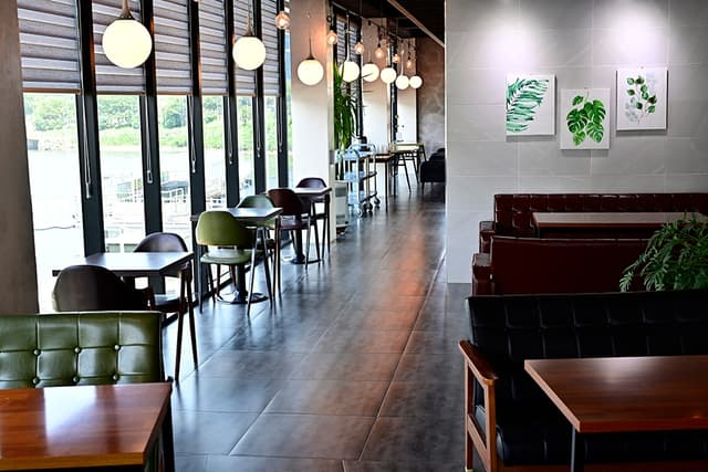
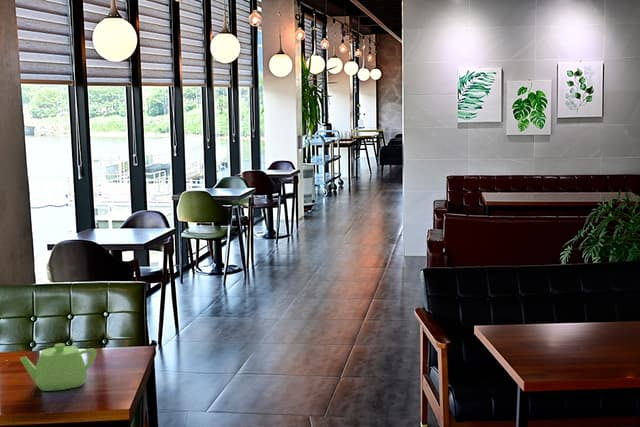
+ teapot (59, 364)
